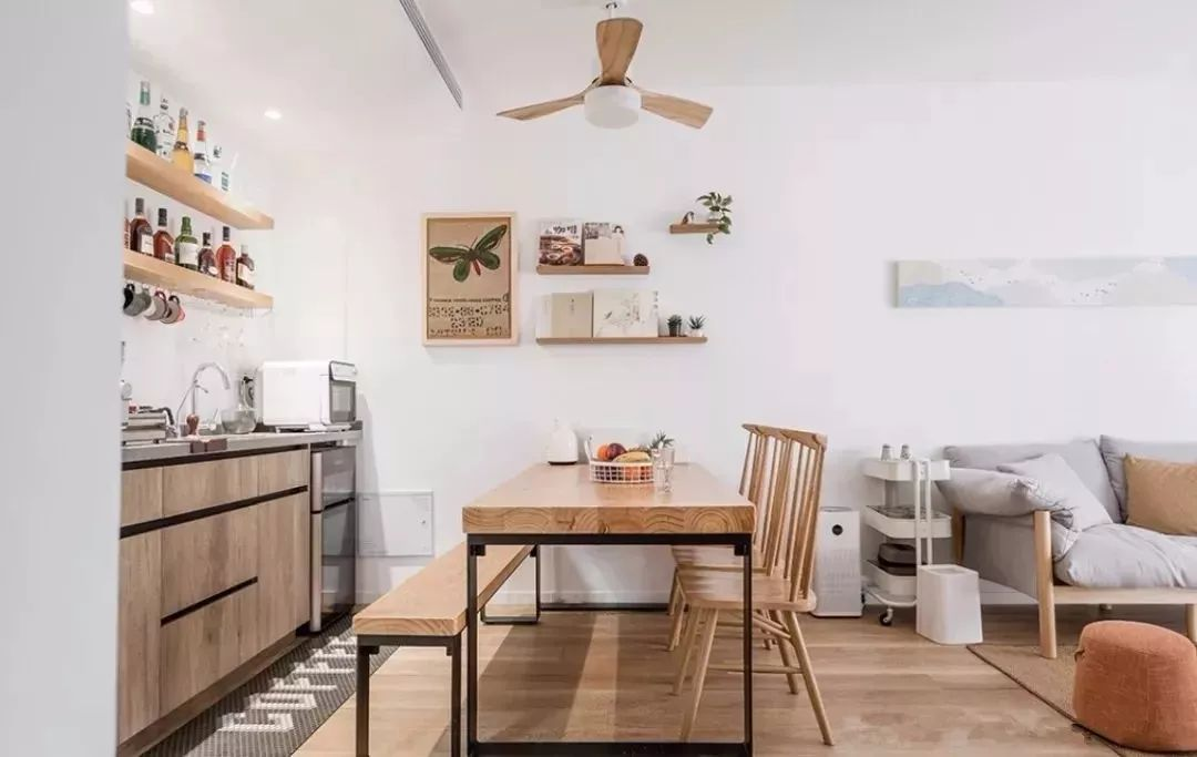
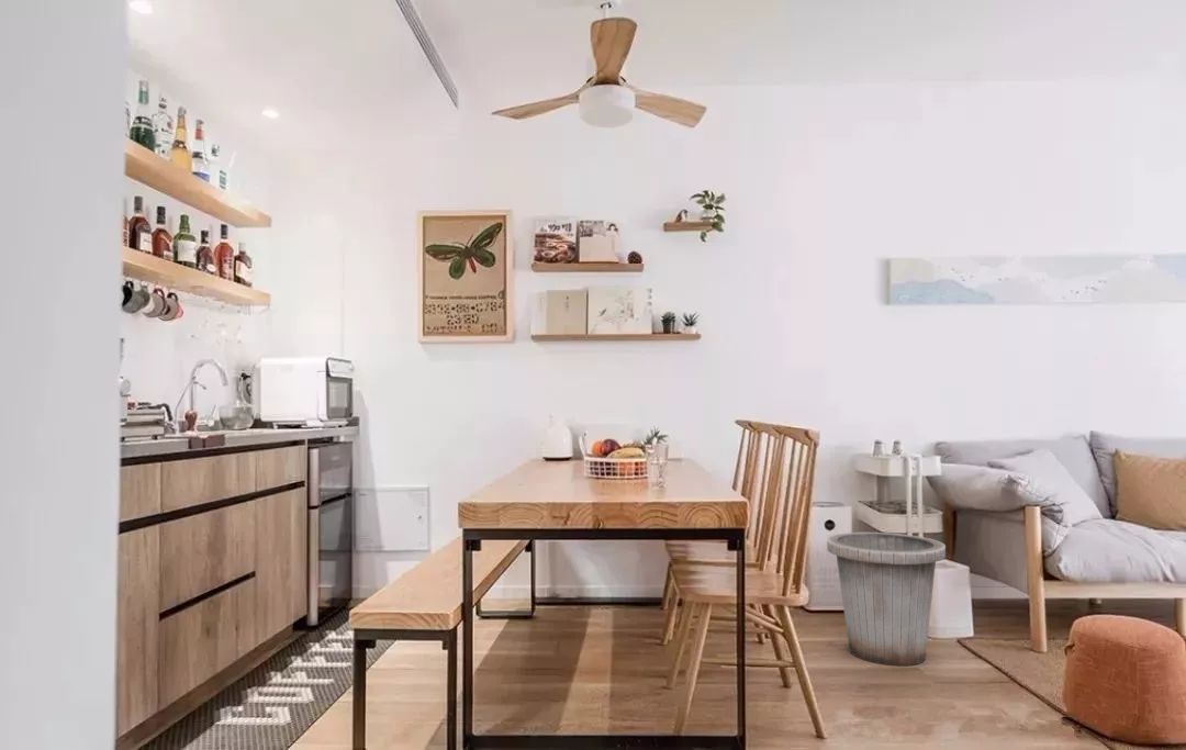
+ trash can (885, 597)
